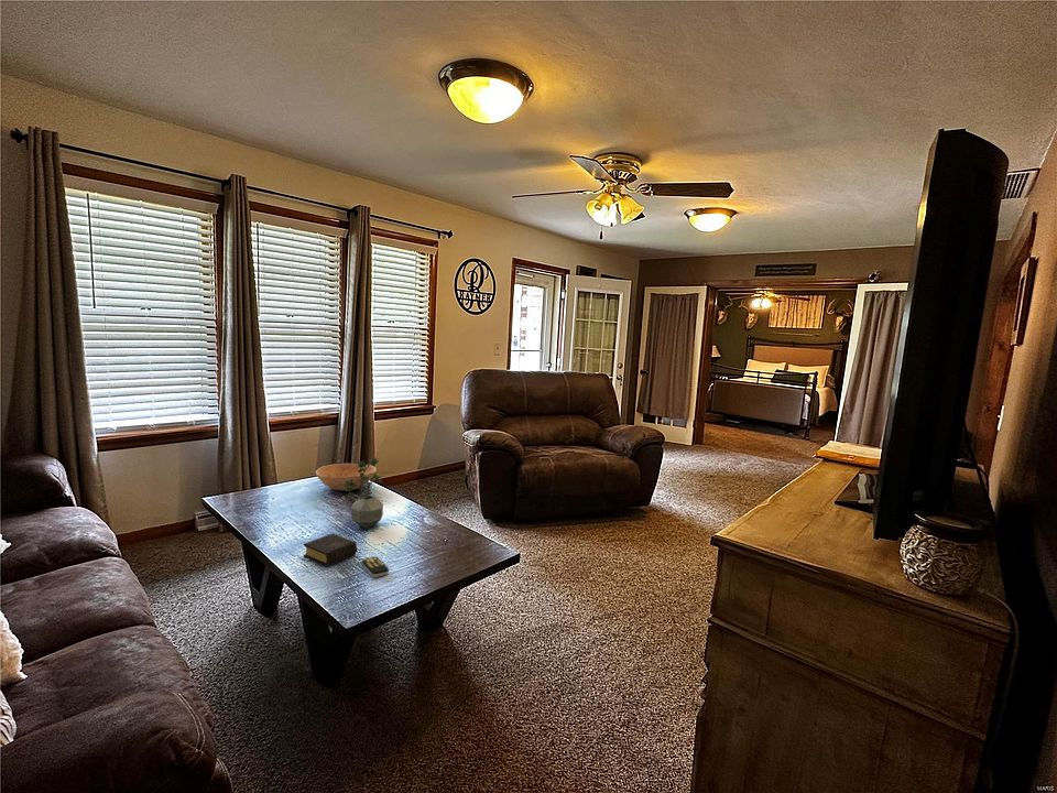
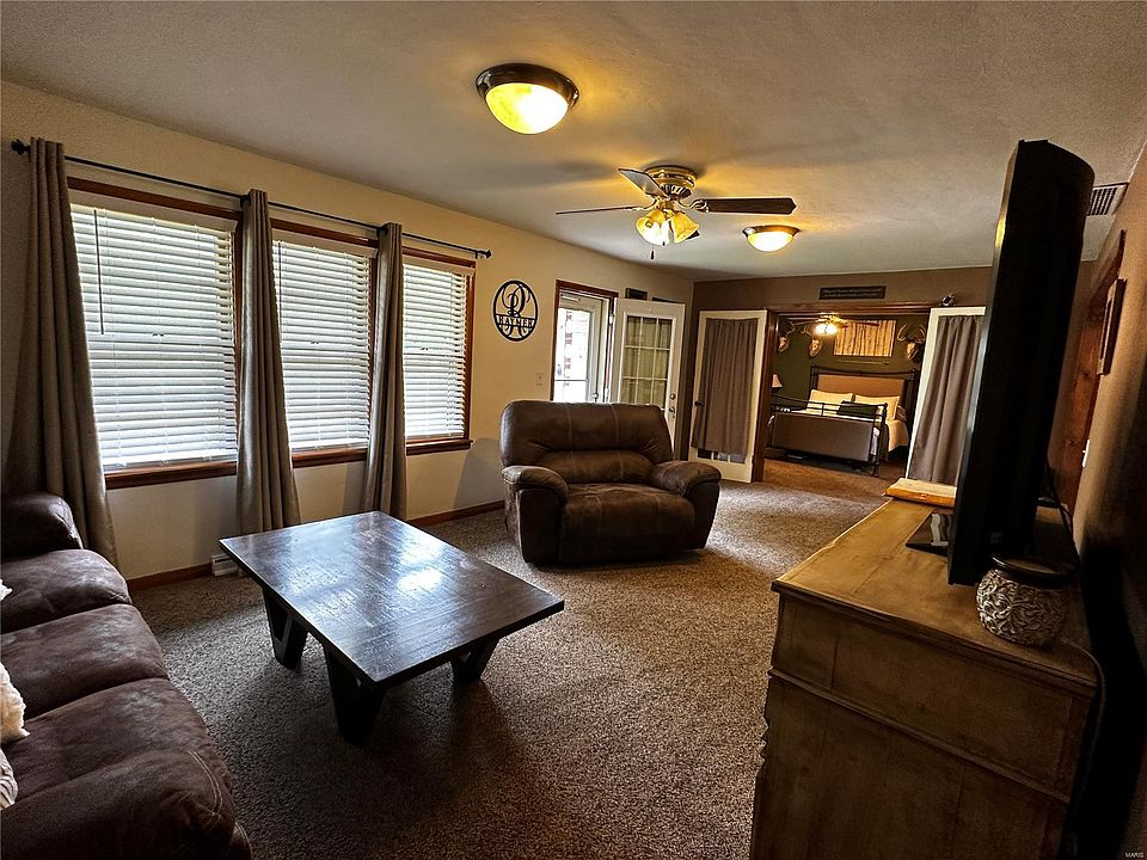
- remote control (374, 566)
- book (330, 550)
- bowl (346, 478)
- potted plant (363, 491)
